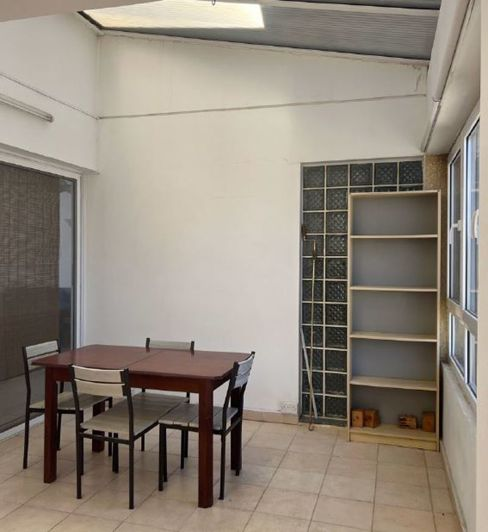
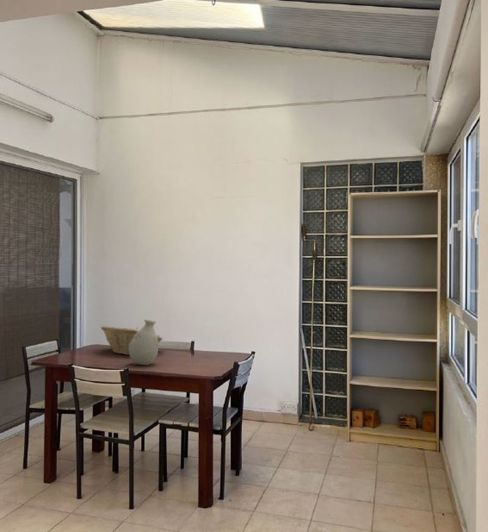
+ fruit basket (131, 338)
+ vase (143, 342)
